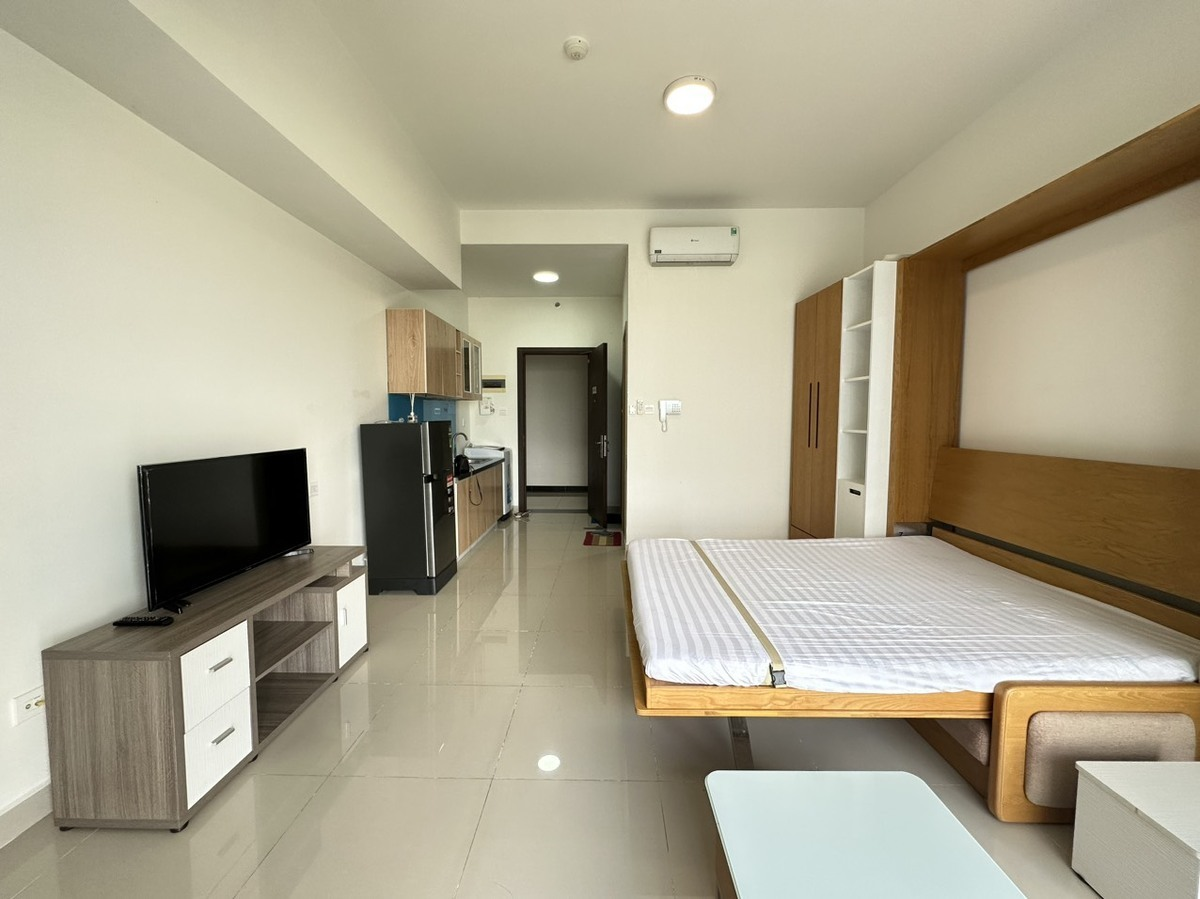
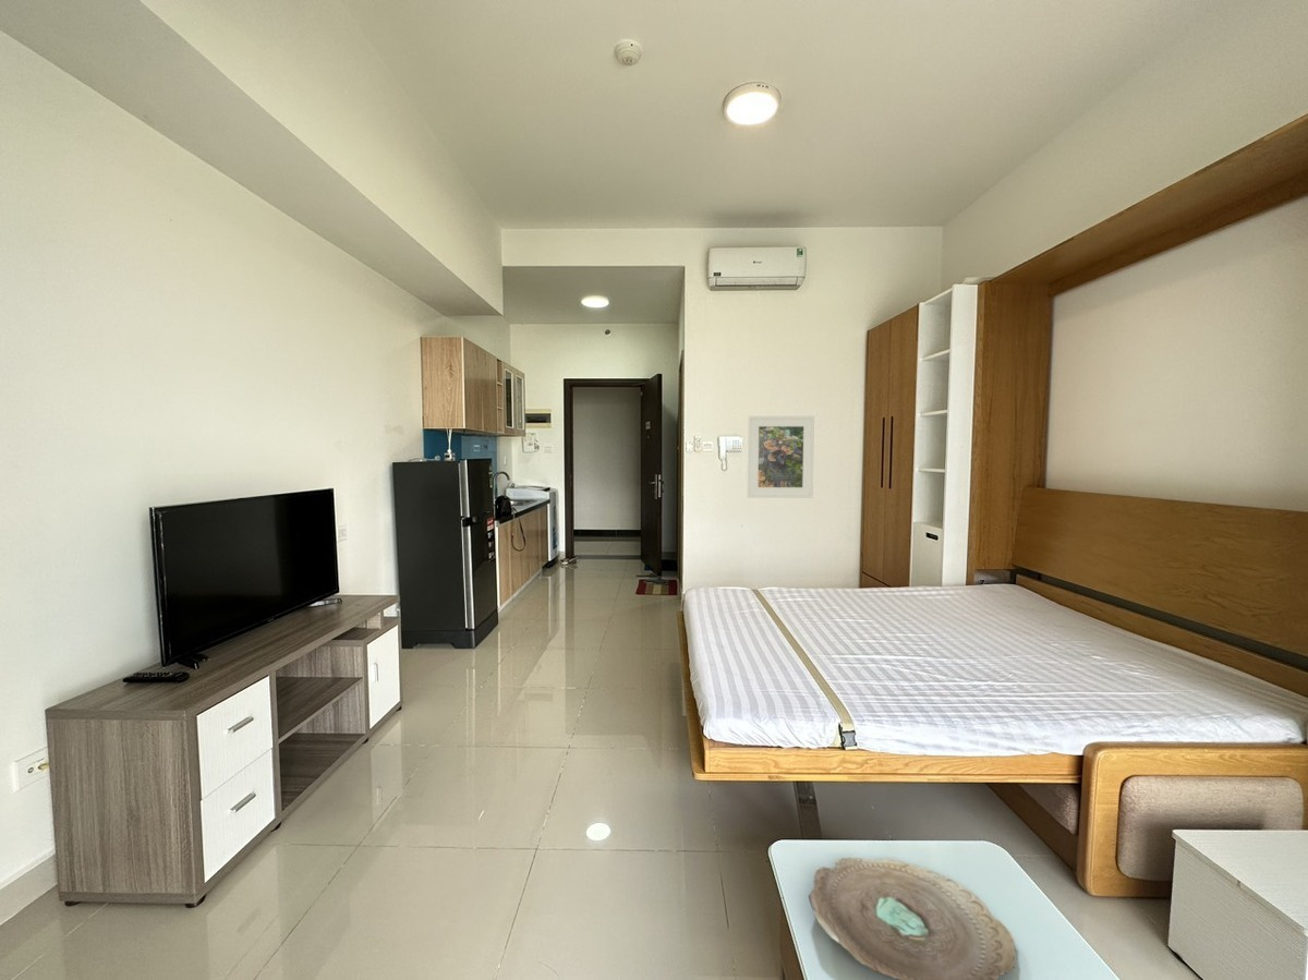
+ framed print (780, 457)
+ decorative bowl (903, 909)
